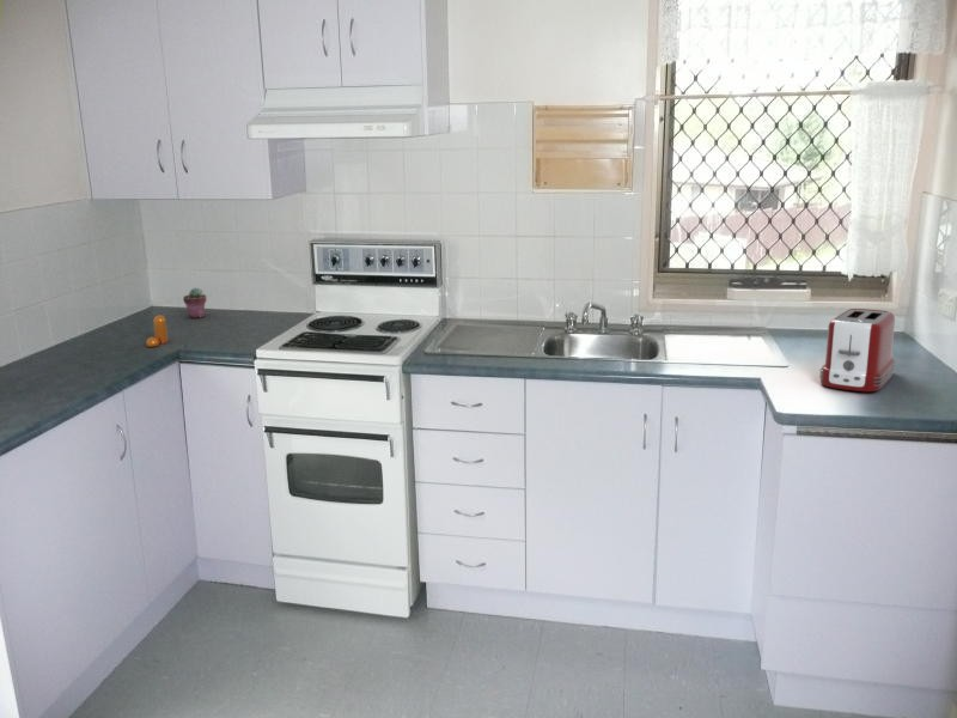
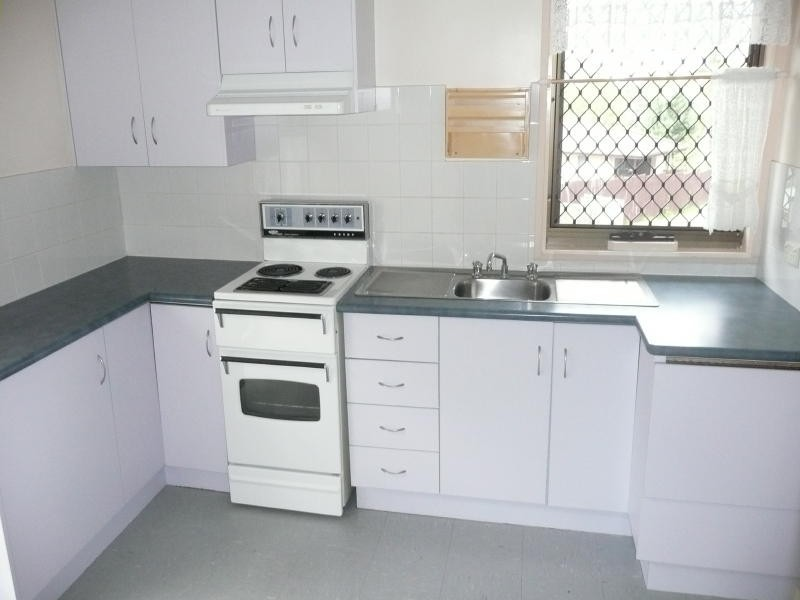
- potted succulent (195, 302)
- pepper shaker (156, 329)
- toaster (859, 347)
